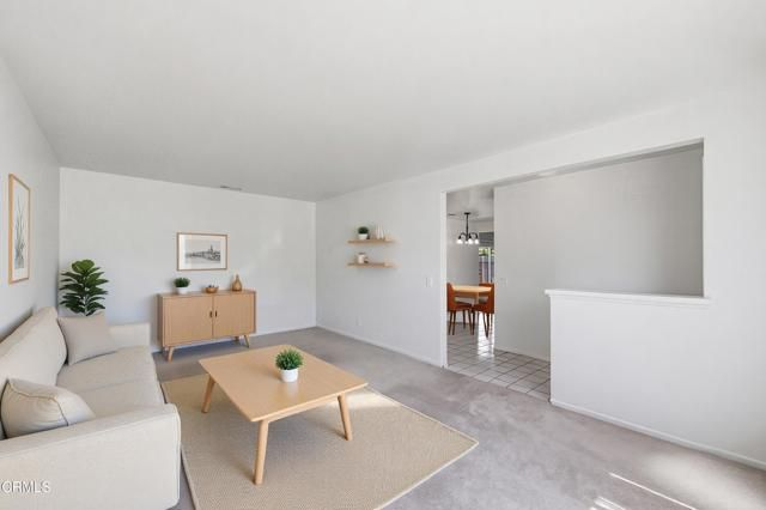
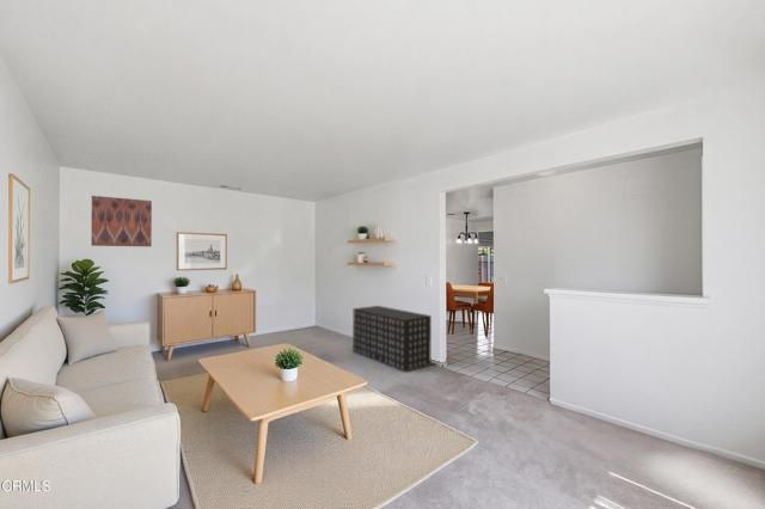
+ wall art (122, 222)
+ architectural model (391, 335)
